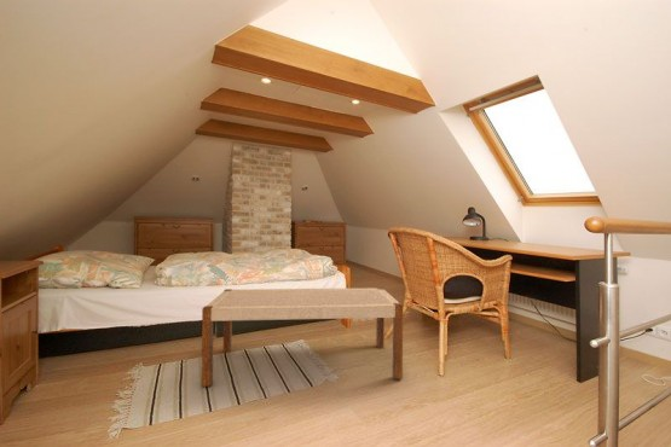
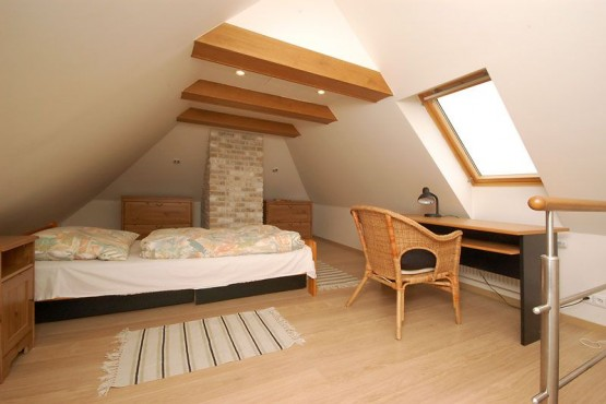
- bench (305, 318)
